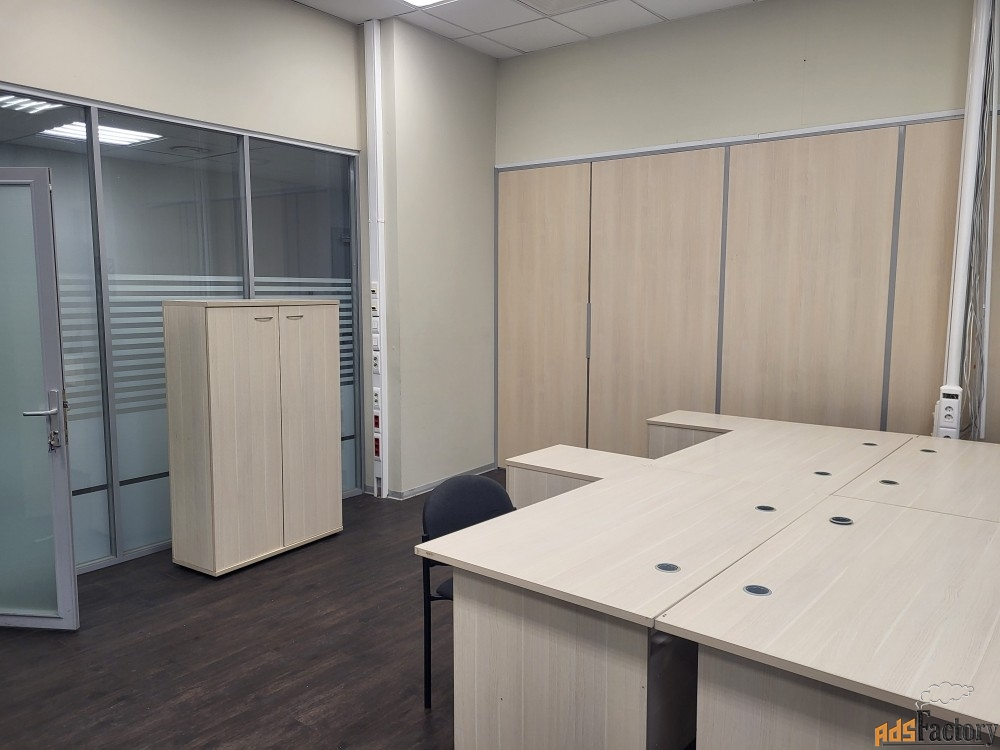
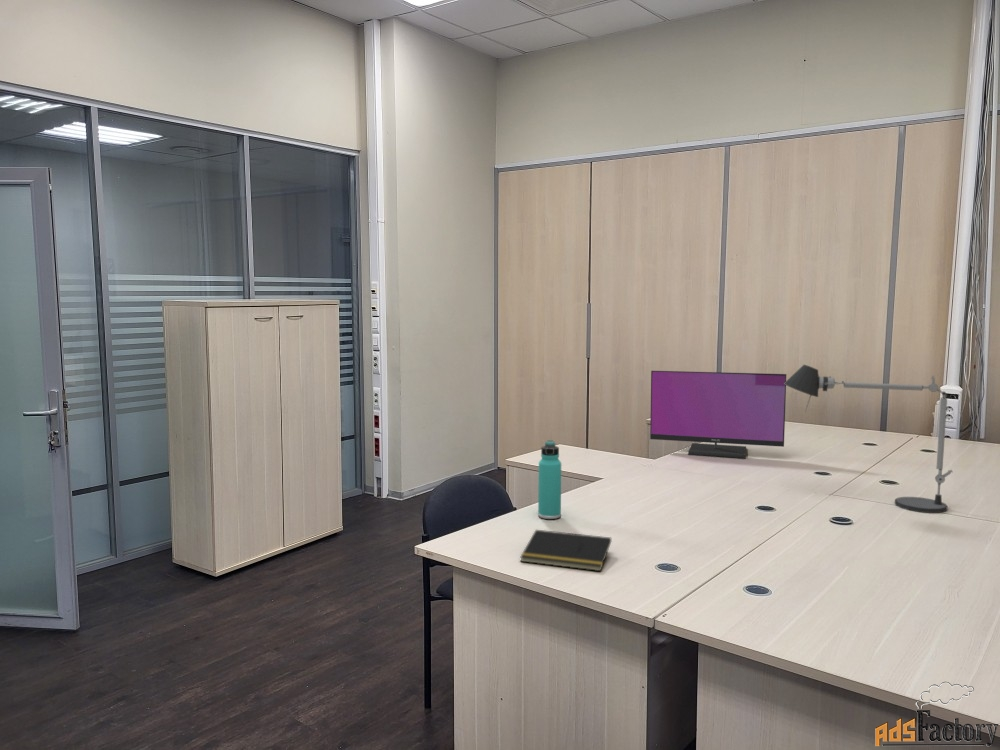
+ thermos bottle (549, 478)
+ notepad (566, 549)
+ computer monitor (716, 411)
+ desk lamp (868, 388)
